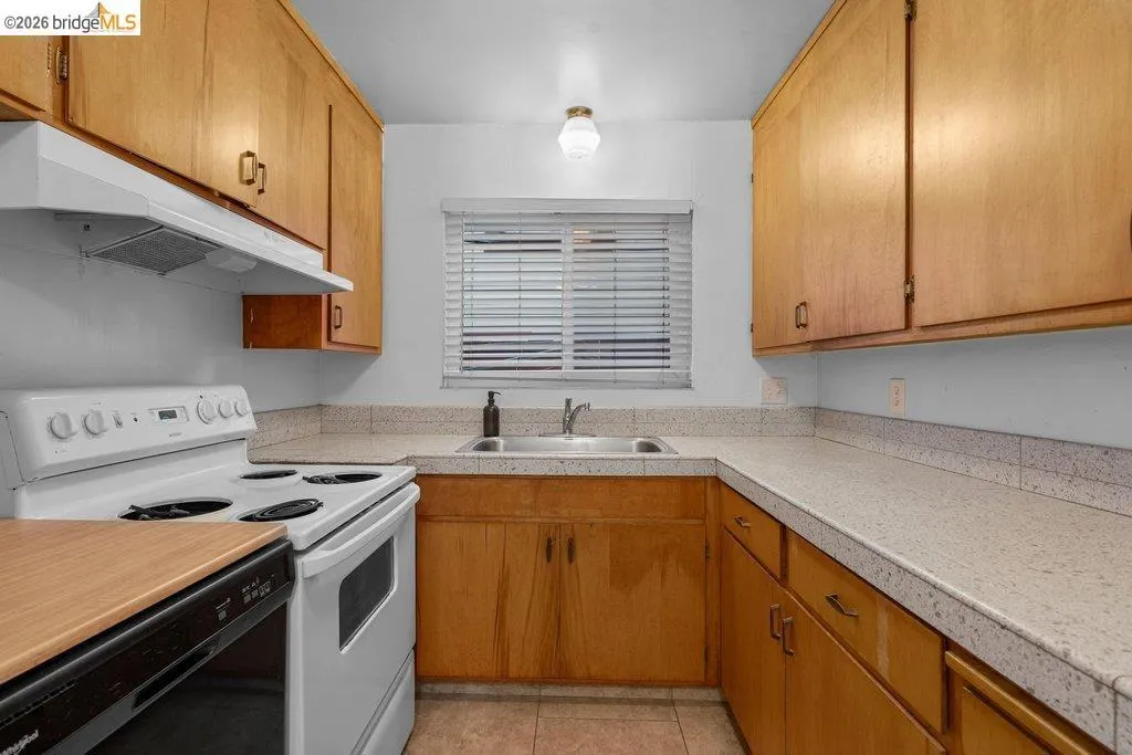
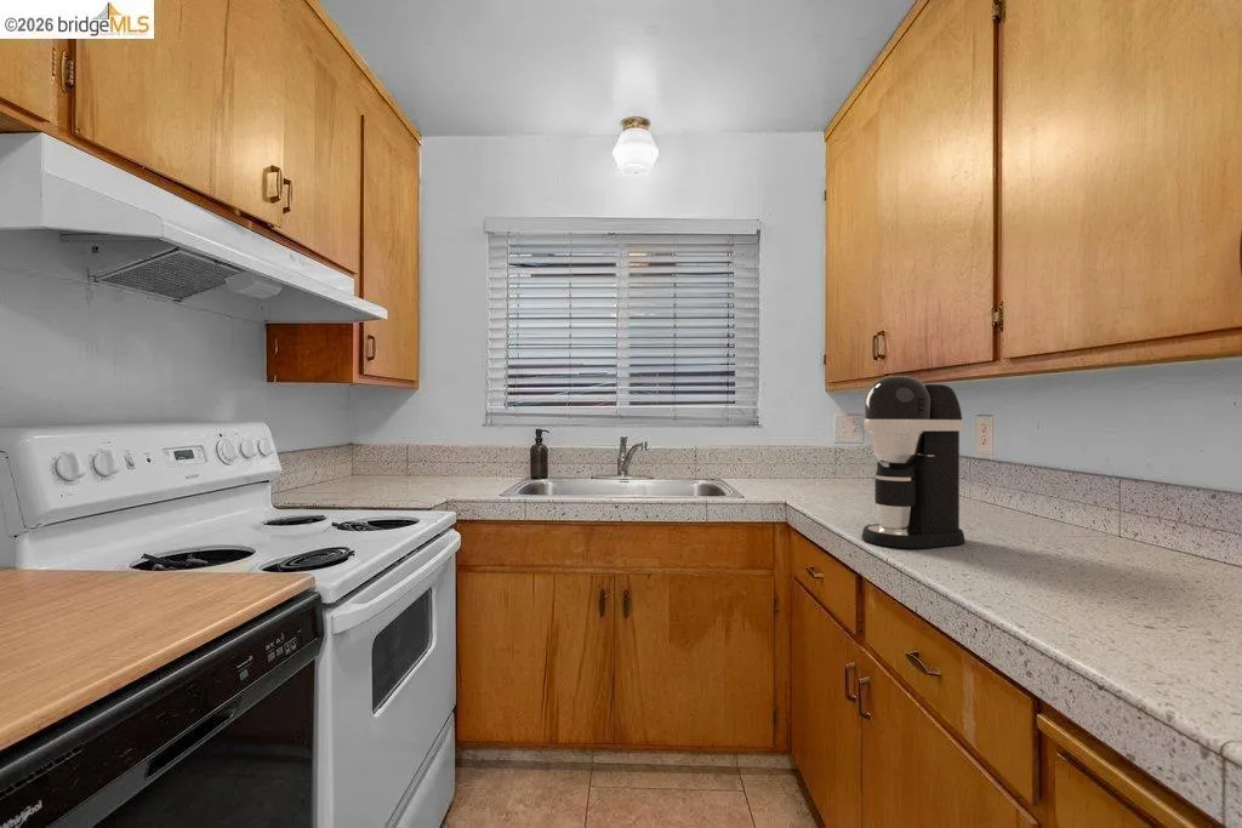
+ coffee maker (912, 457)
